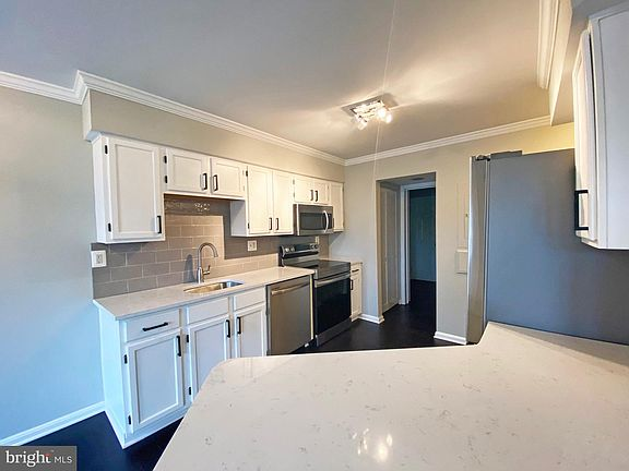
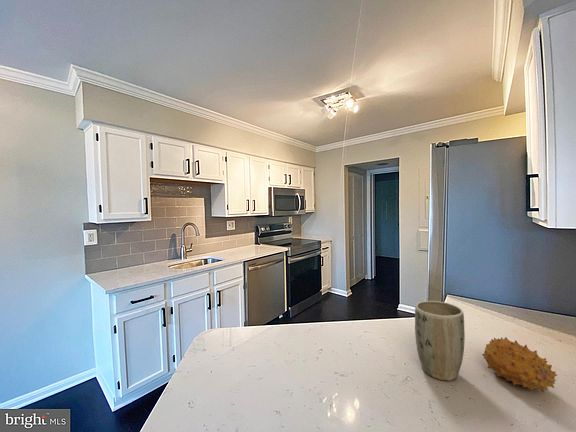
+ fruit (517, 362)
+ plant pot (439, 339)
